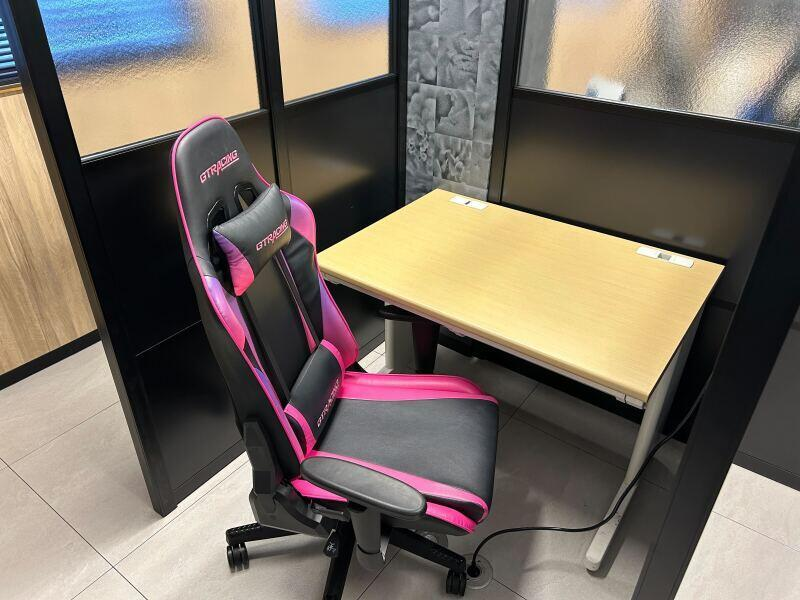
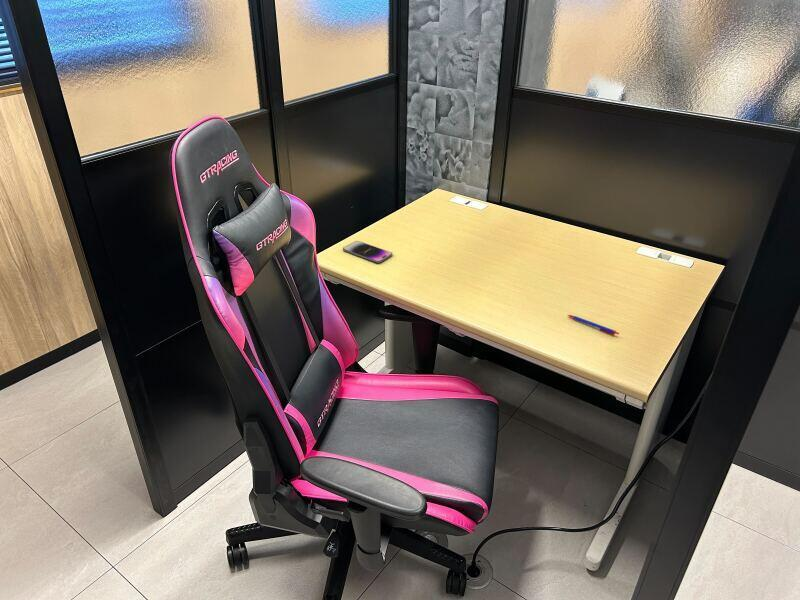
+ smartphone (367, 251)
+ pen (592, 323)
